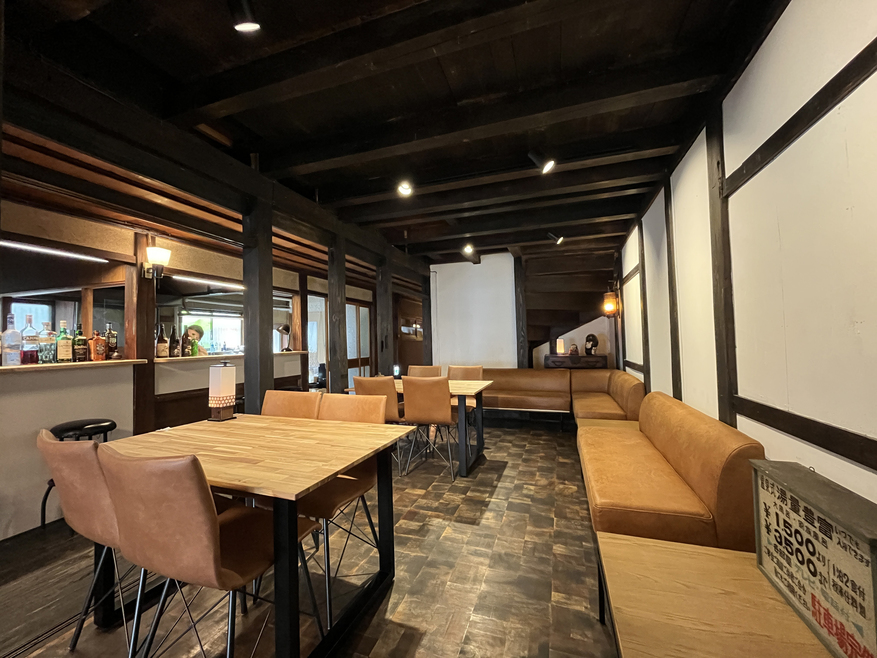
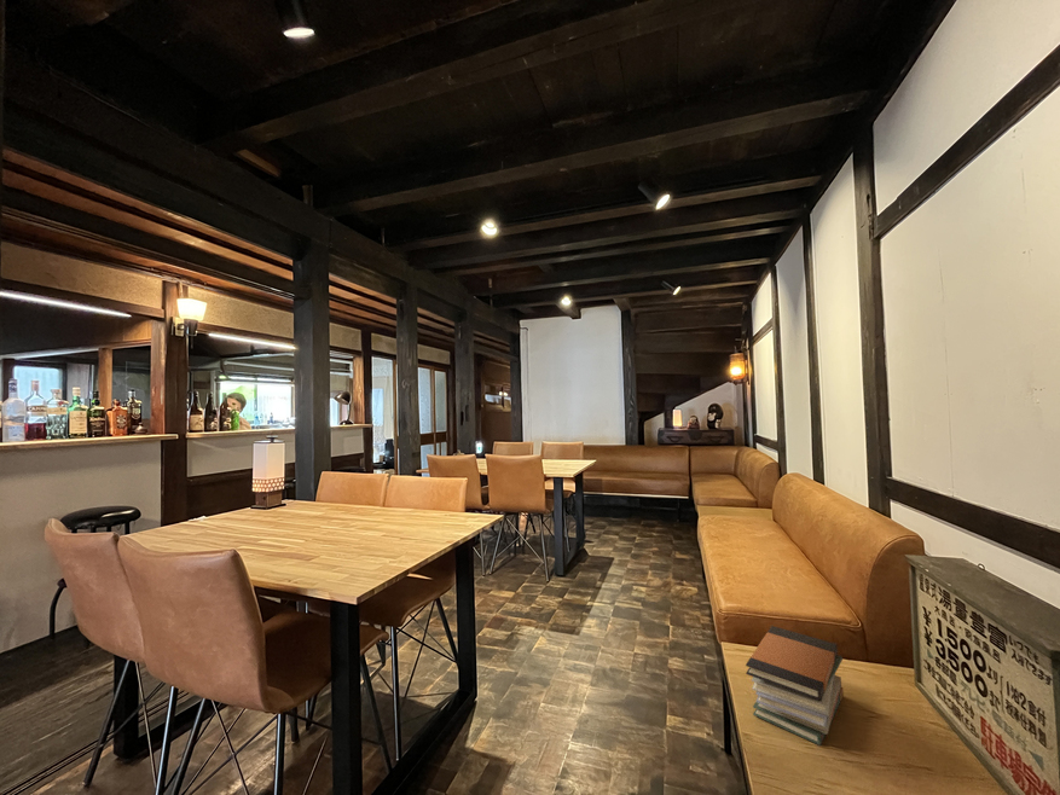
+ book stack (795, 679)
